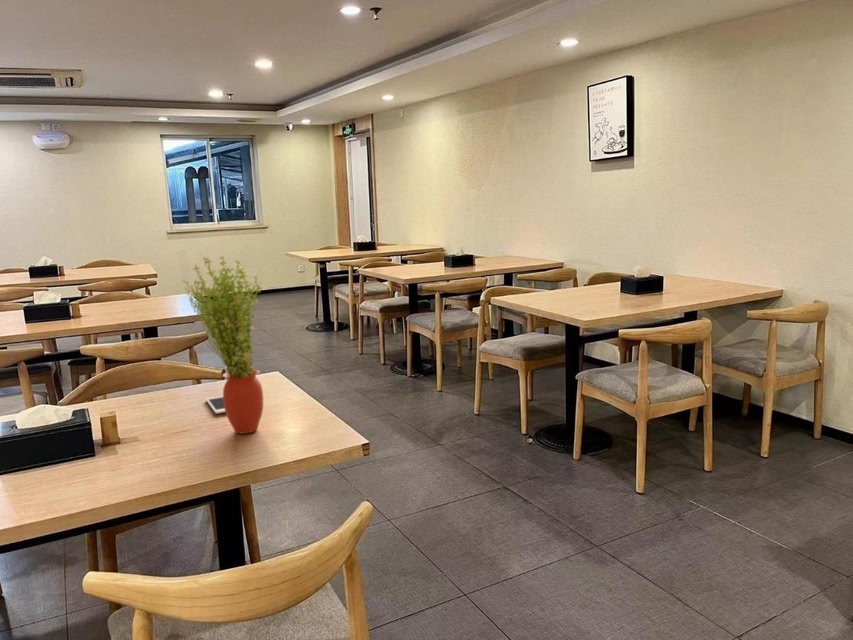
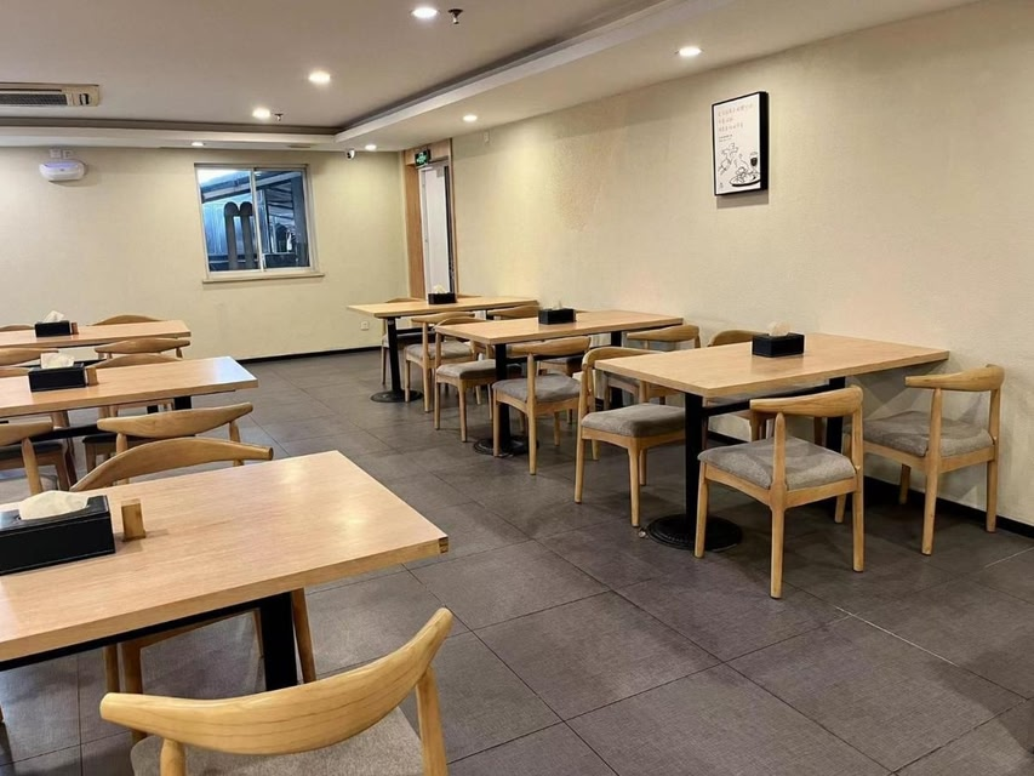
- cell phone (223, 403)
- potted plant (226, 347)
